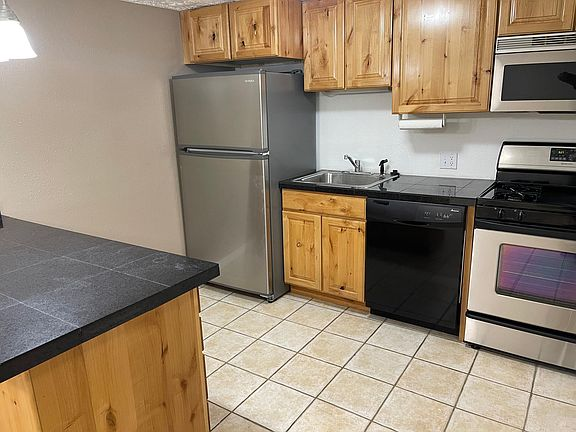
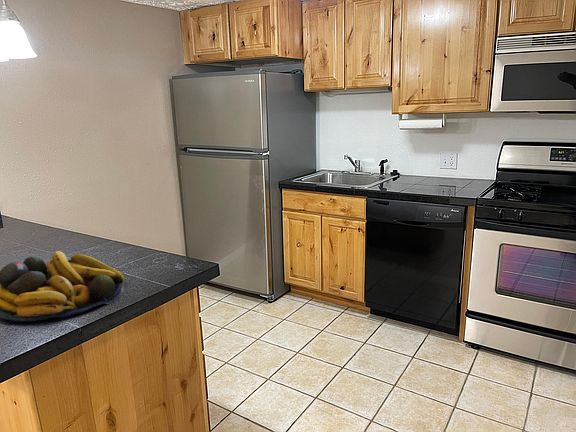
+ fruit bowl (57, 276)
